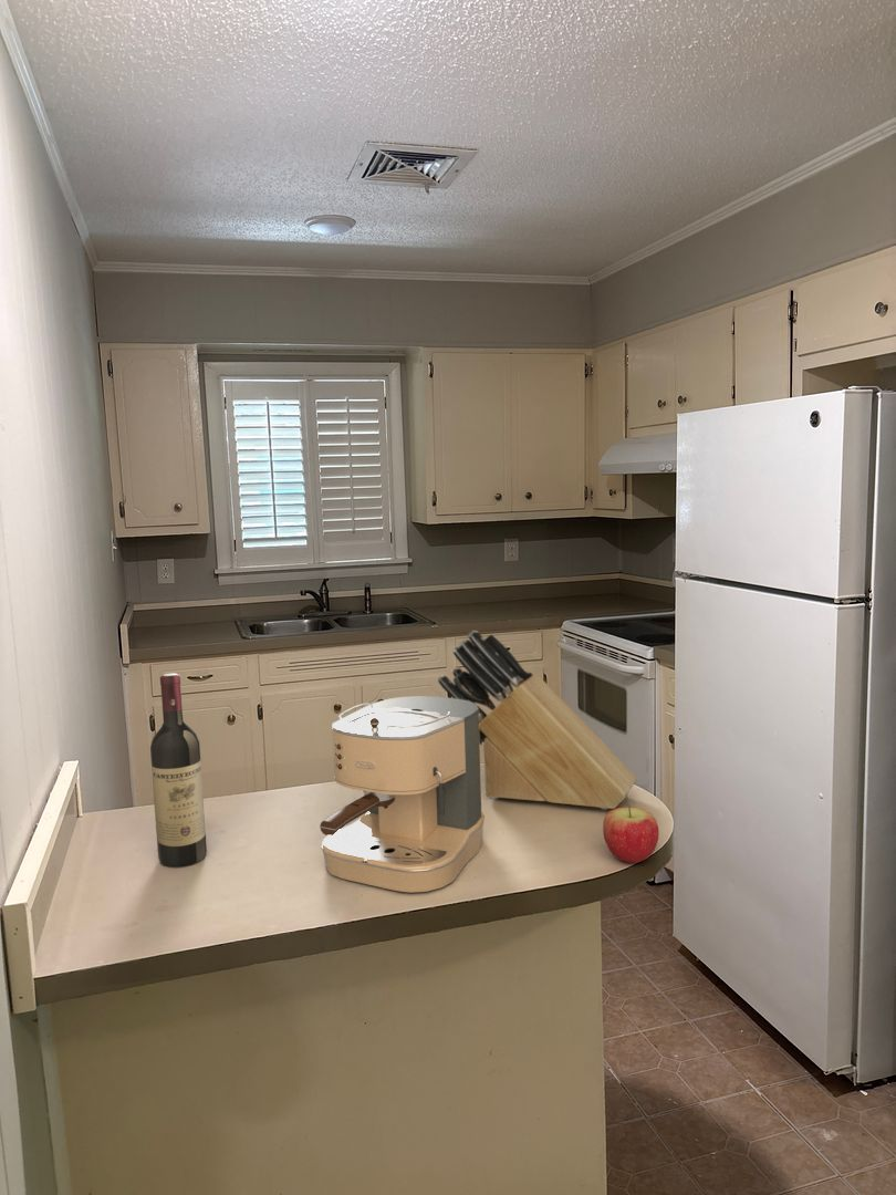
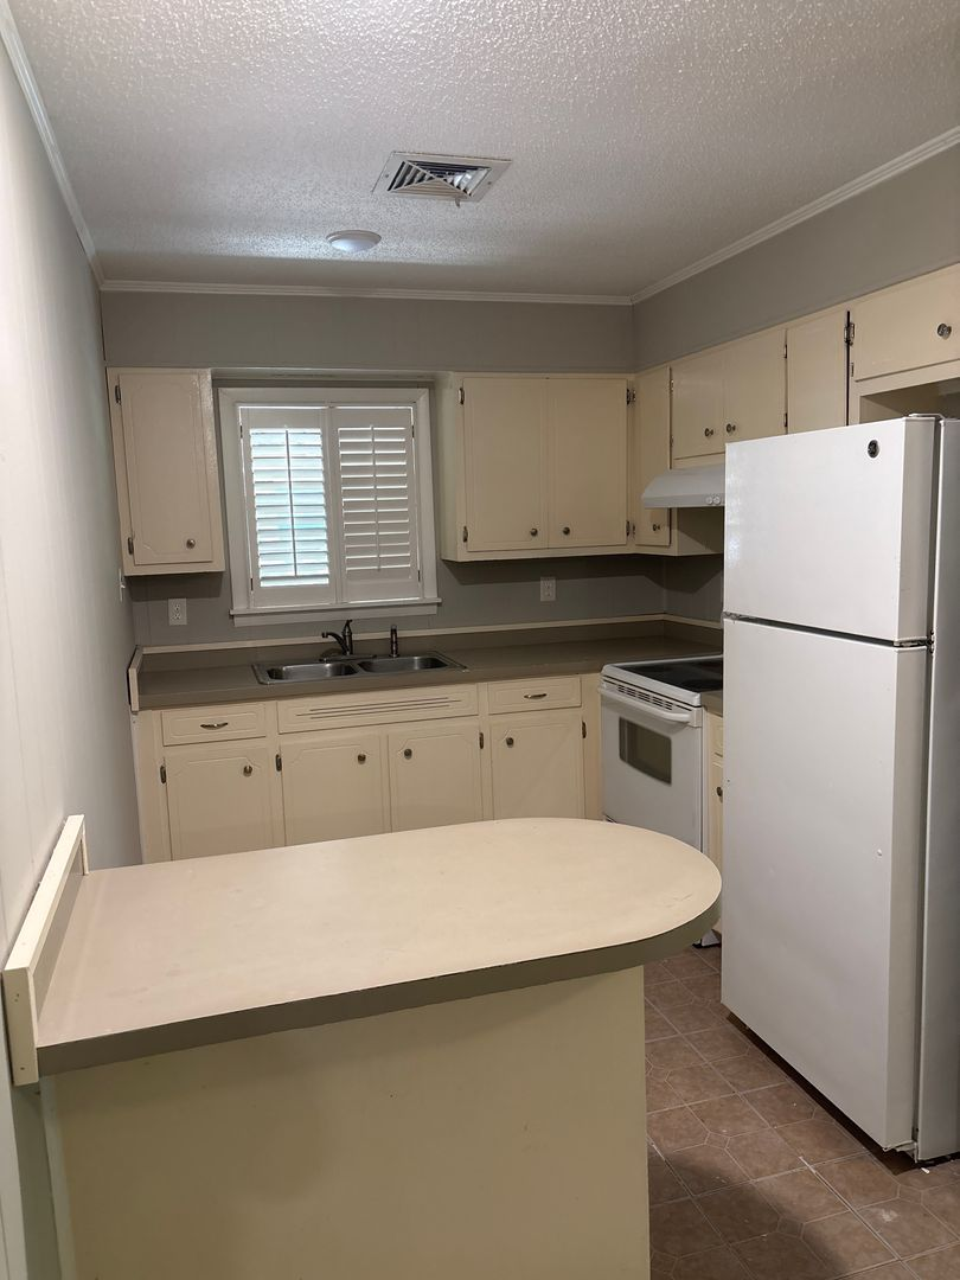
- wine bottle (176, 767)
- apple (631, 828)
- knife block (535, 713)
- coffee maker (395, 787)
